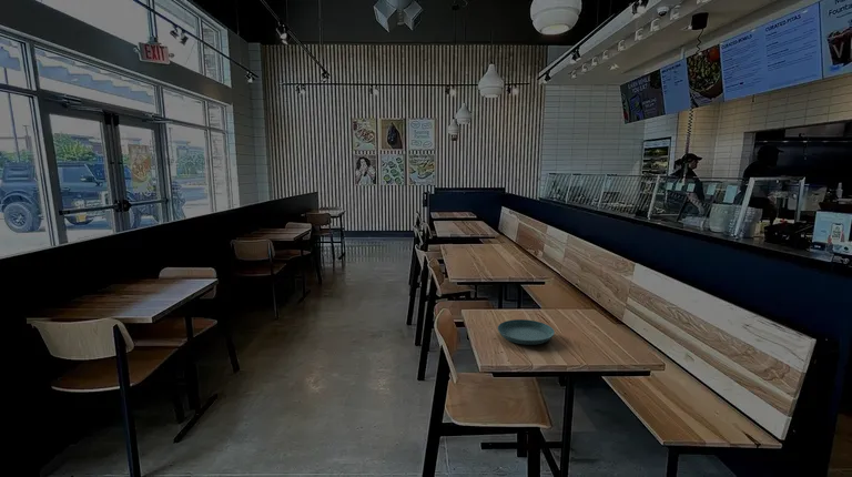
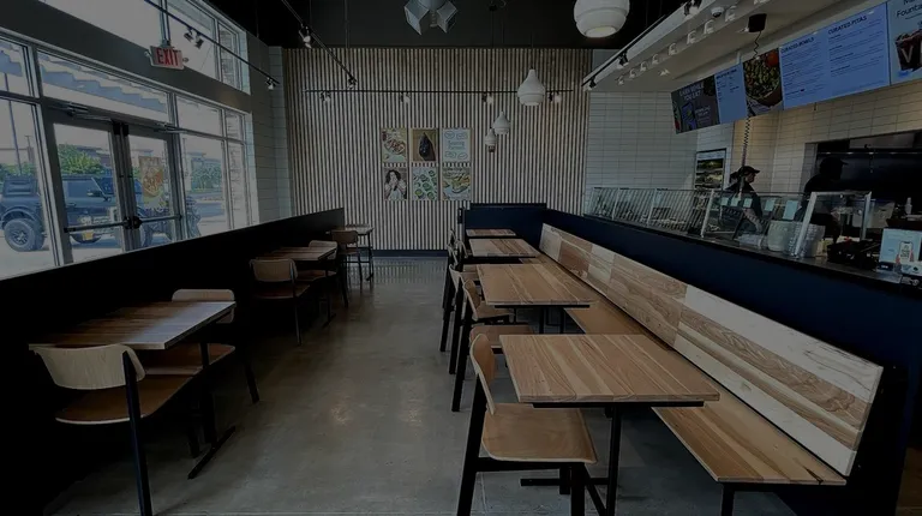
- saucer (525, 332)
